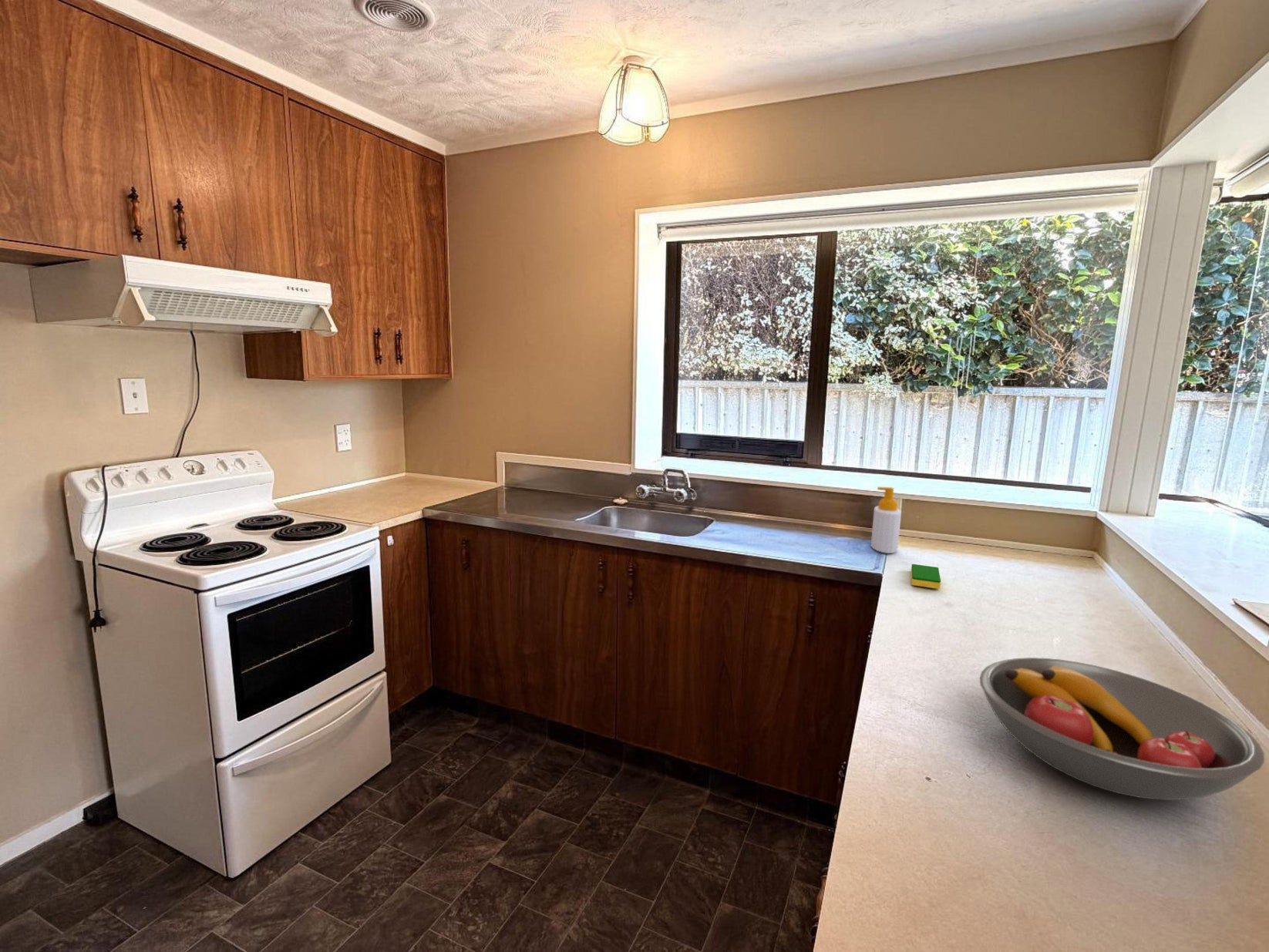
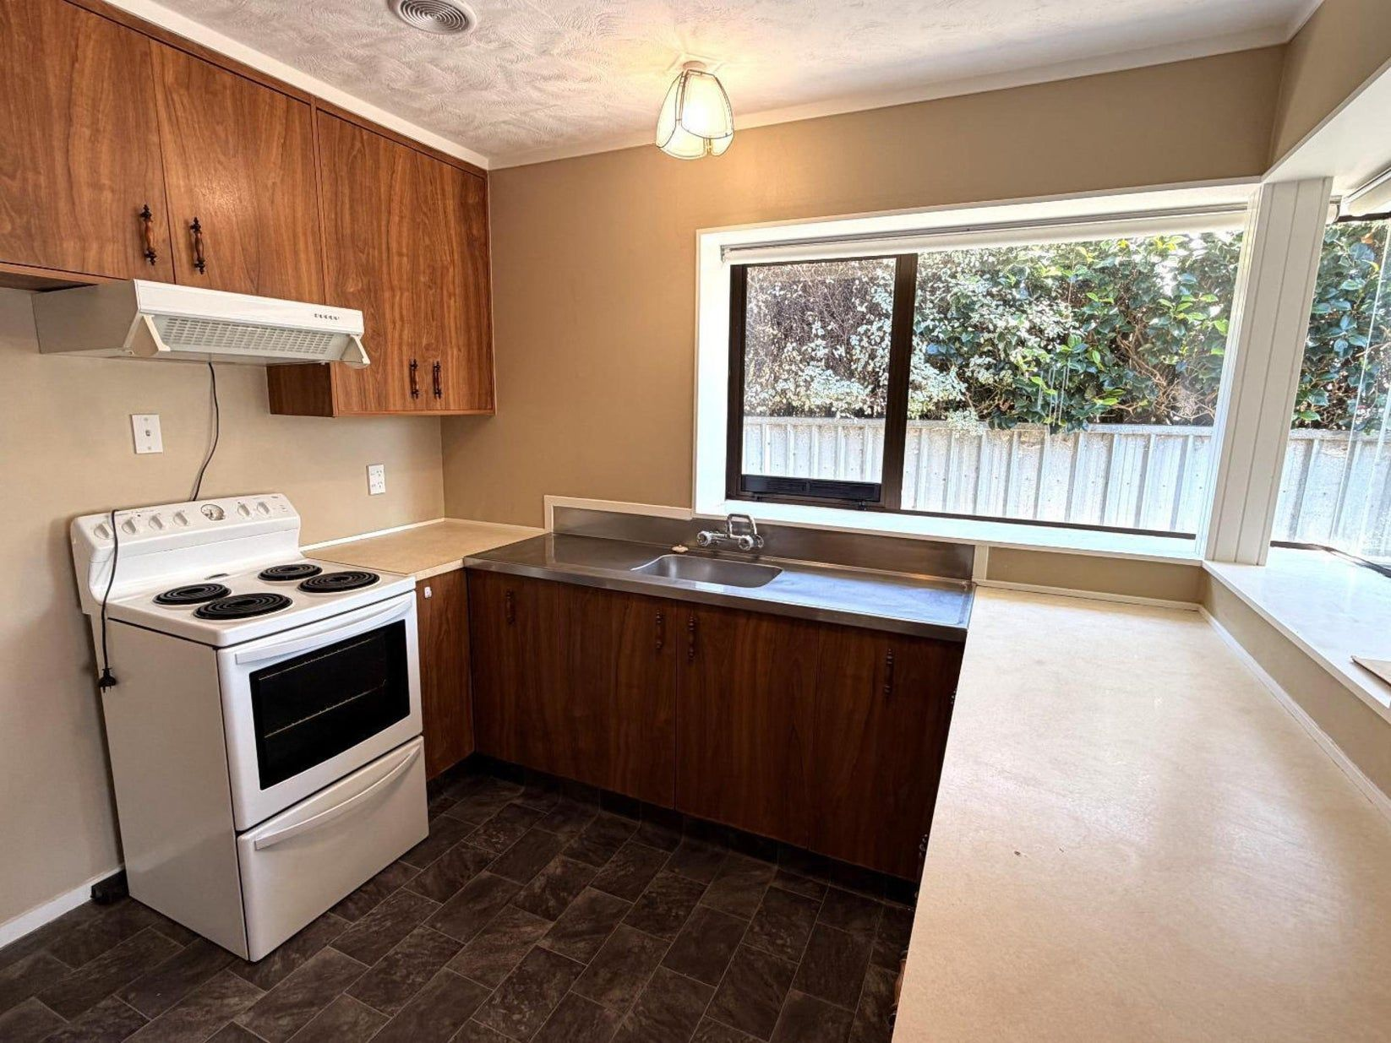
- dish sponge (925, 576)
- fruit bowl (1103, 726)
- soap bottle (887, 518)
